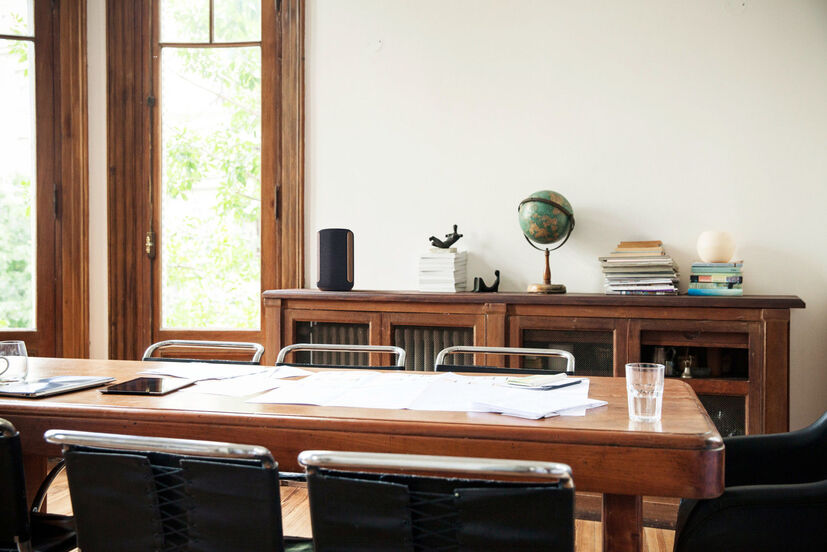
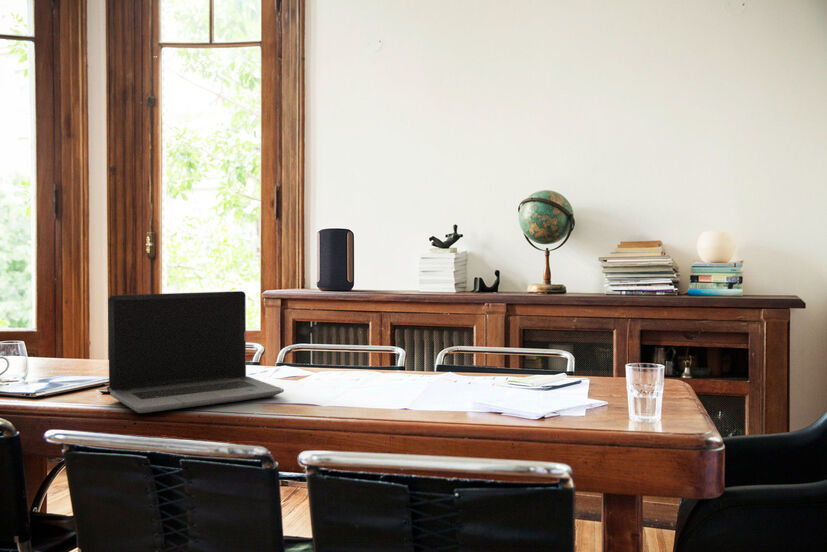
+ laptop computer (197, 346)
